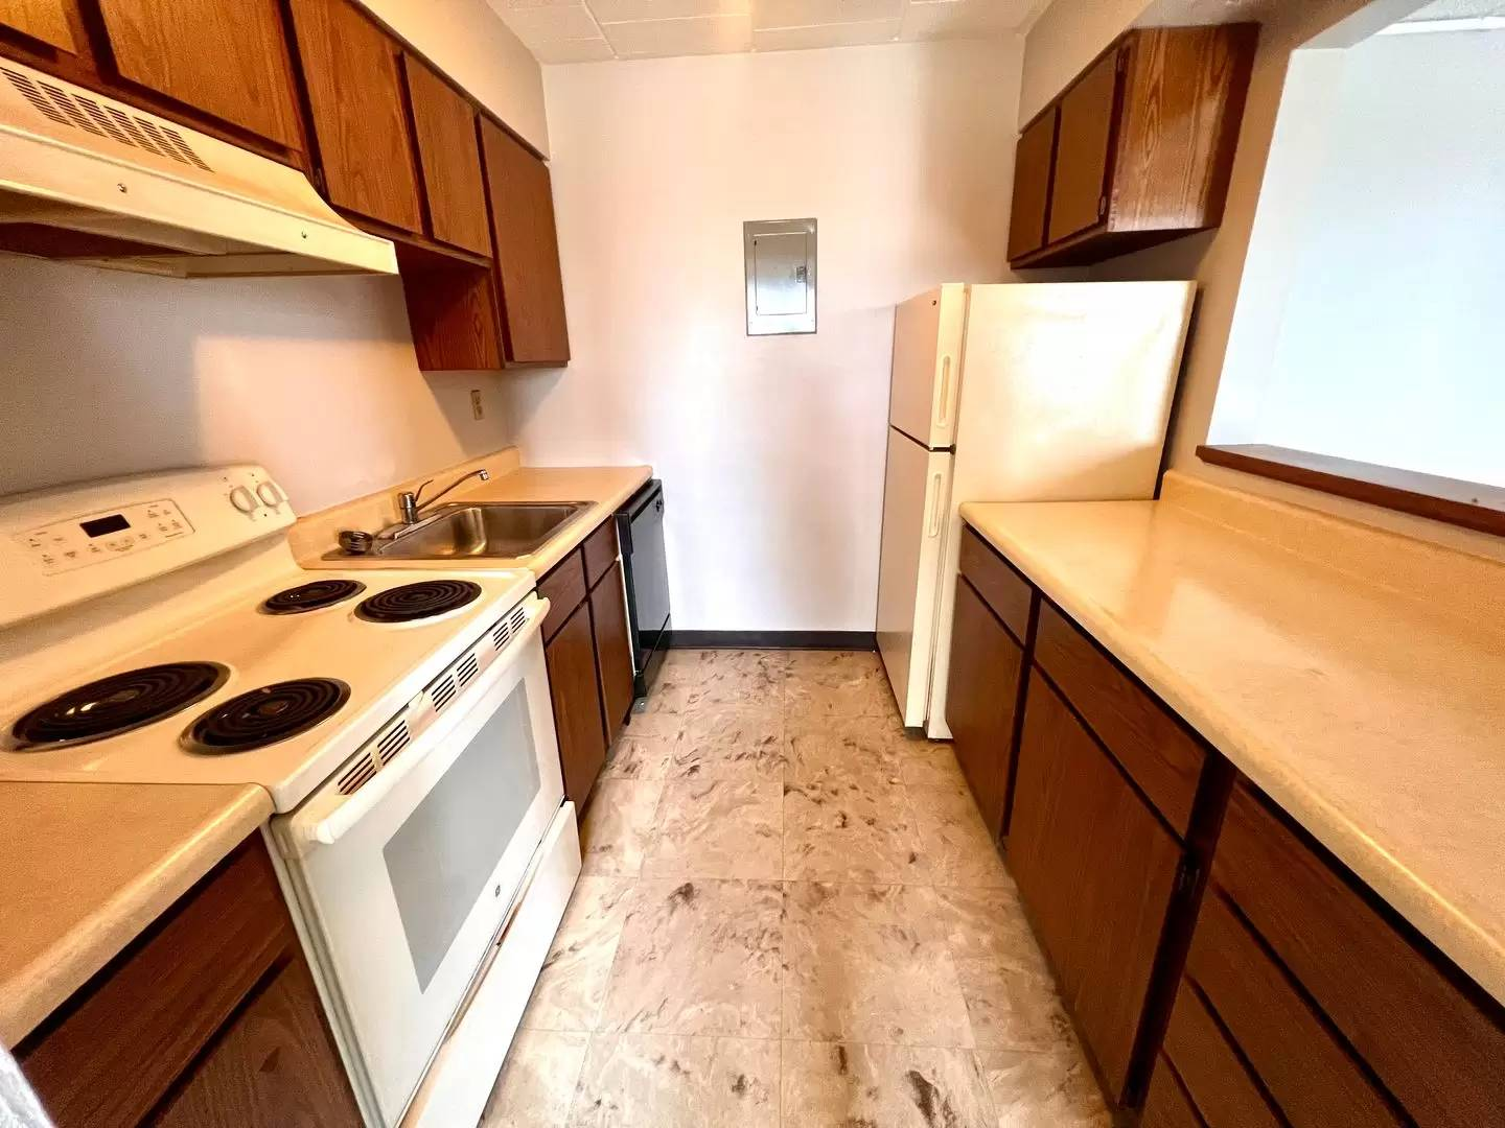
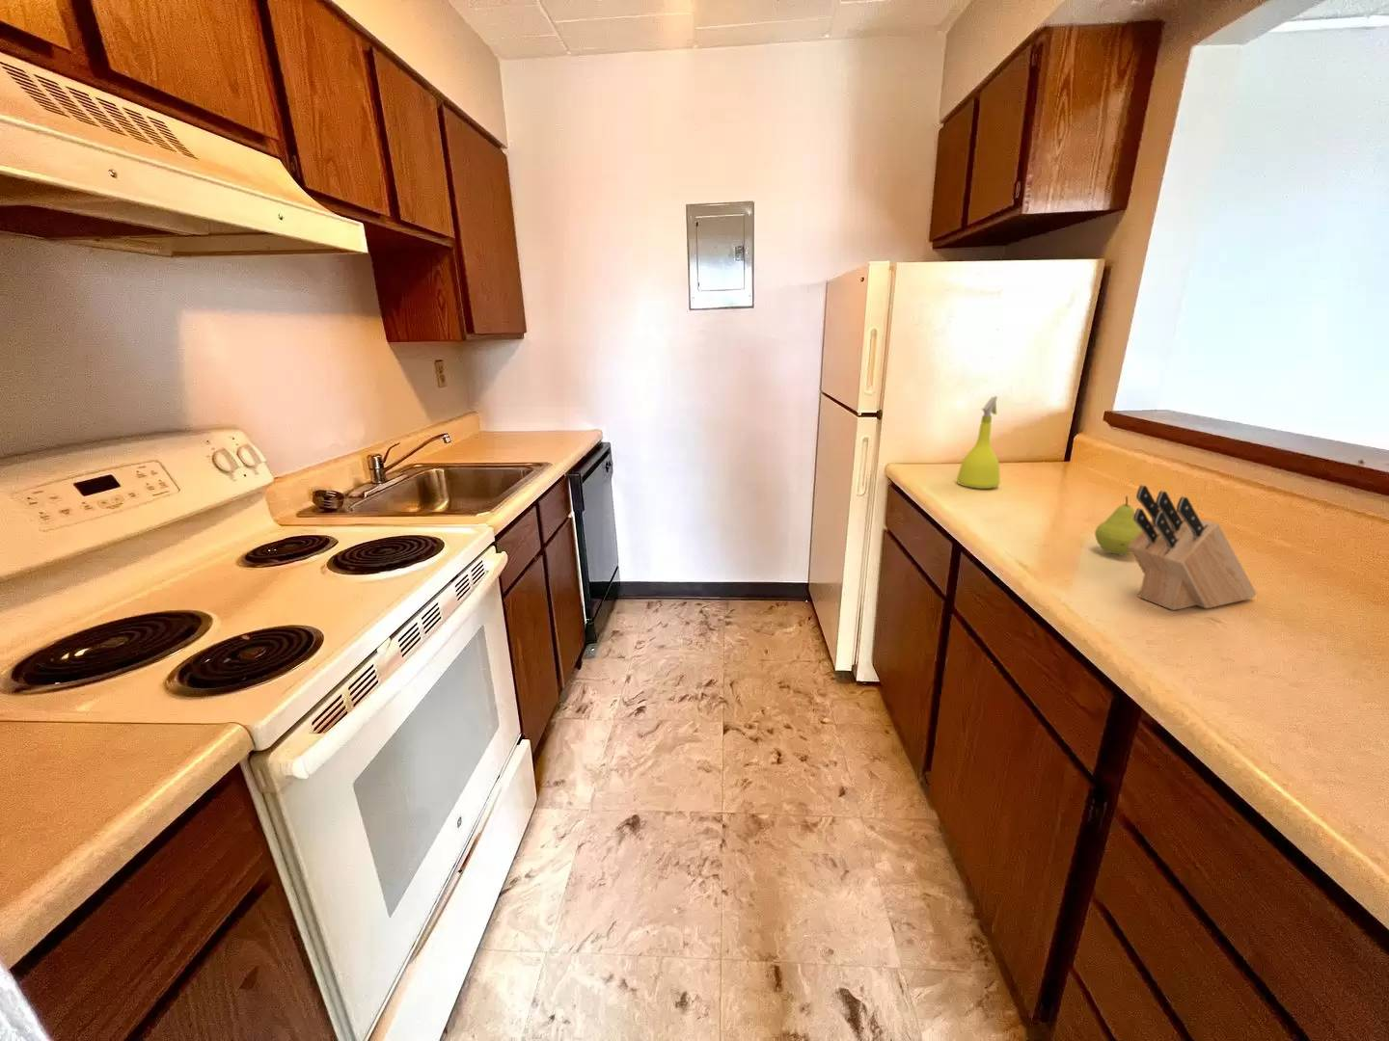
+ fruit (1122, 525)
+ knife block (1192, 542)
+ spray bottle (983, 442)
